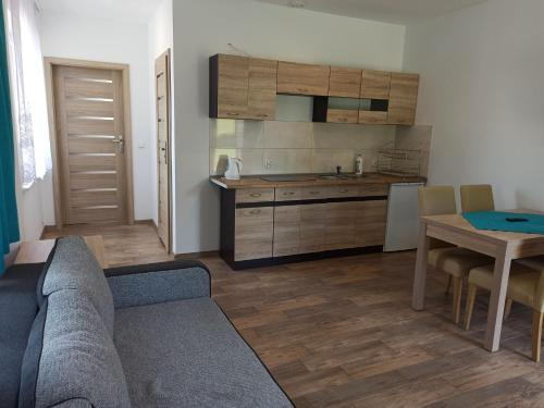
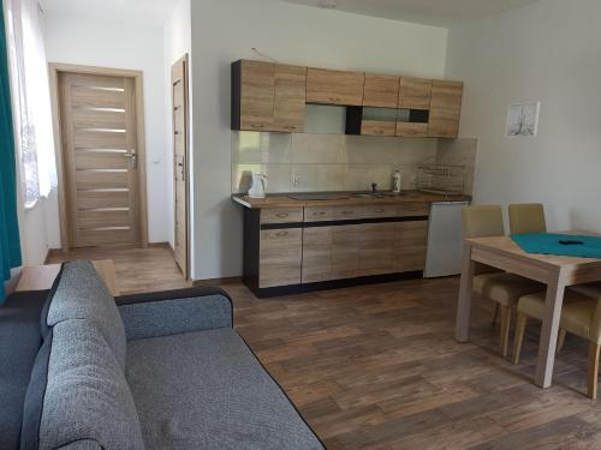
+ wall art (522, 120)
